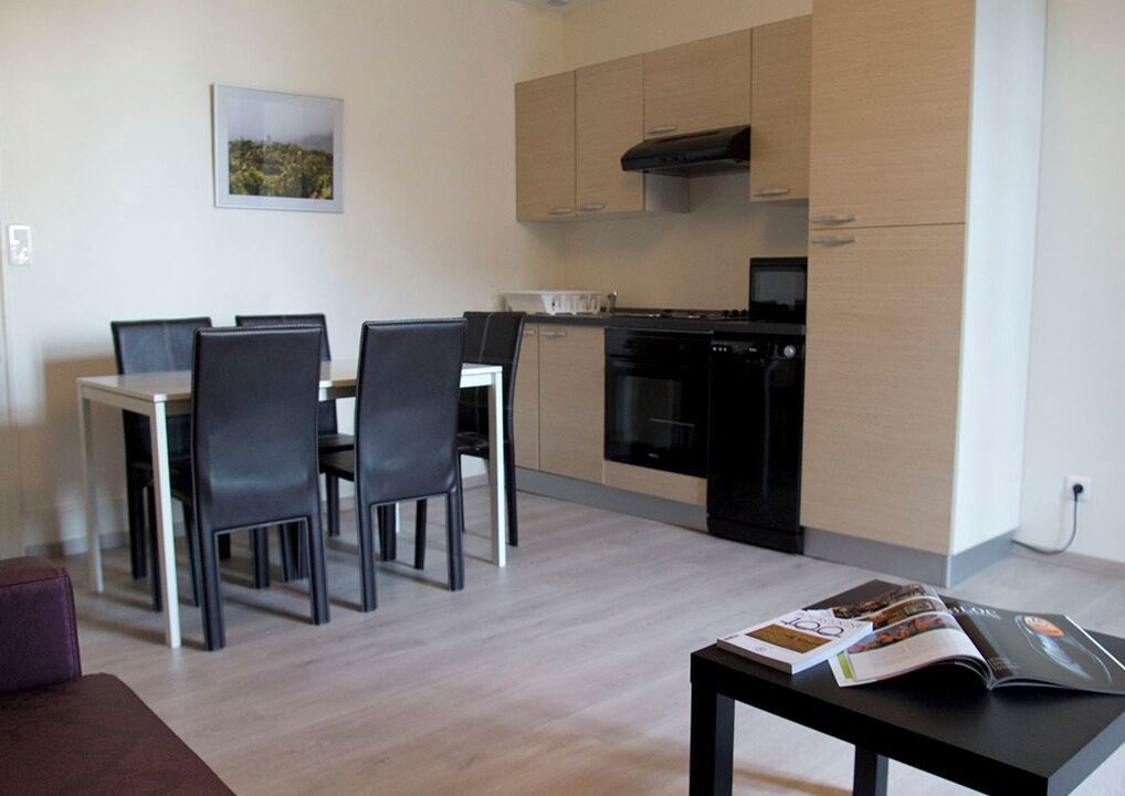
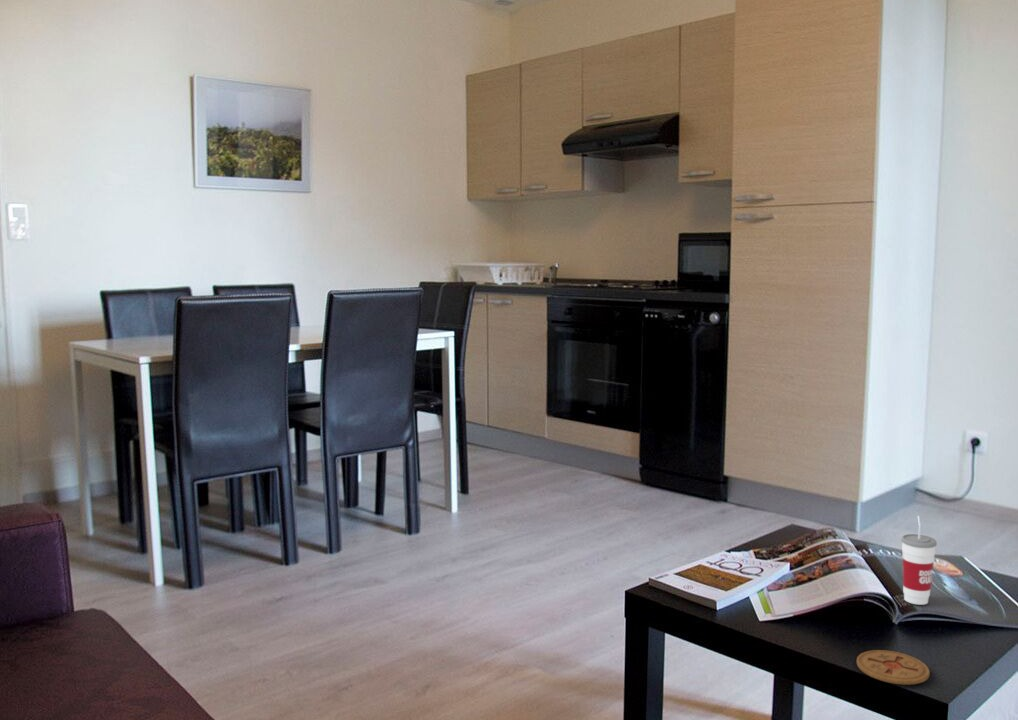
+ coaster (892, 666)
+ cup (918, 558)
